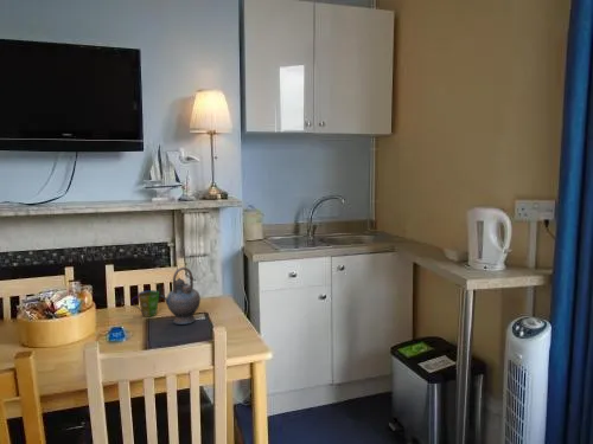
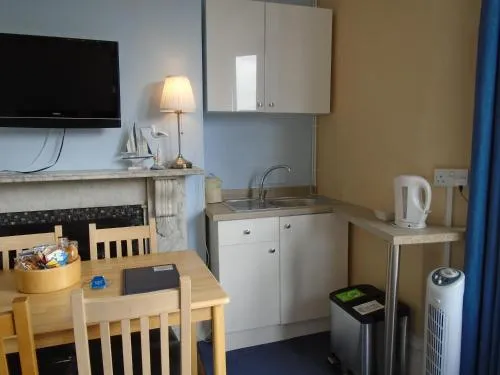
- cup (145, 304)
- teapot (179, 295)
